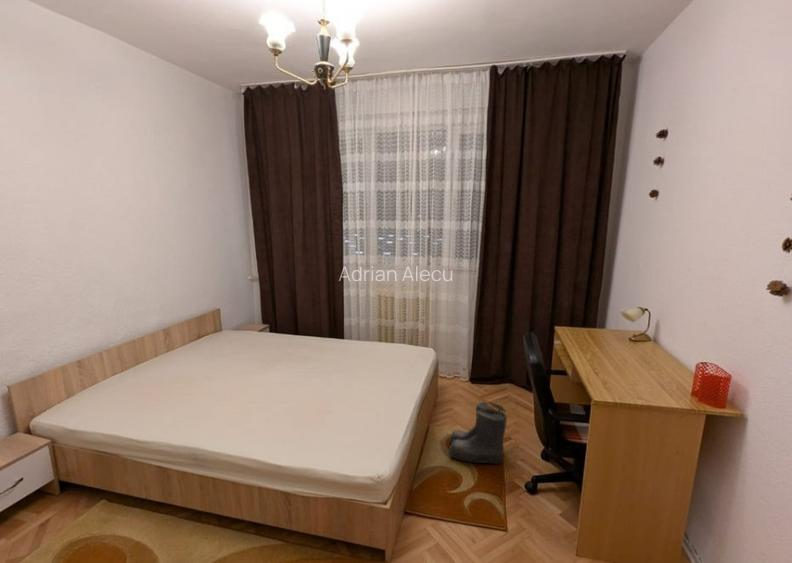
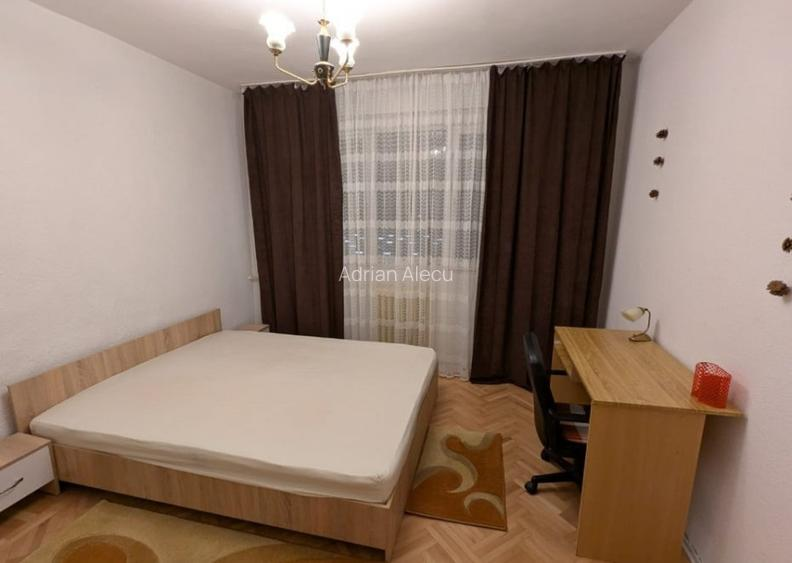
- boots (476, 429)
